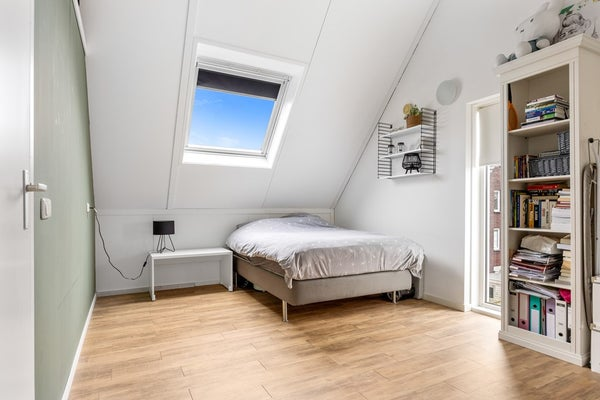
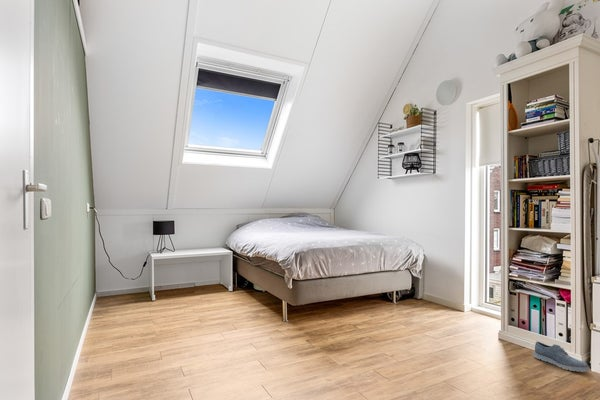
+ shoe (561, 354)
